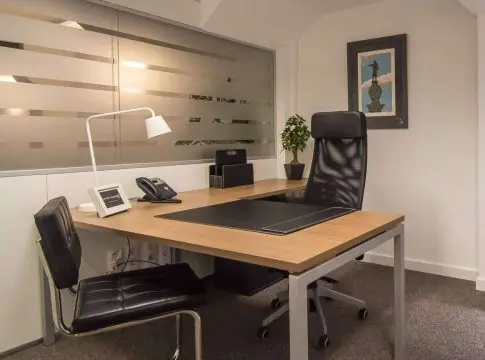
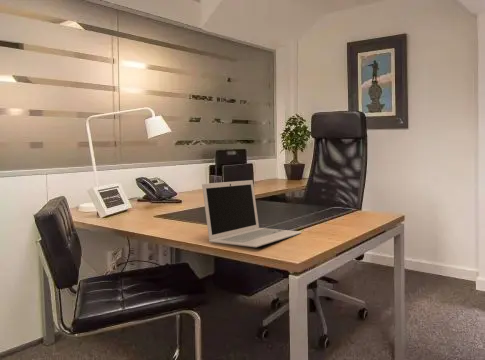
+ laptop (254, 209)
